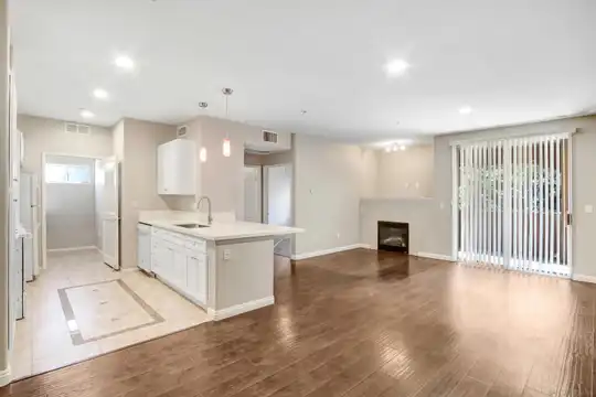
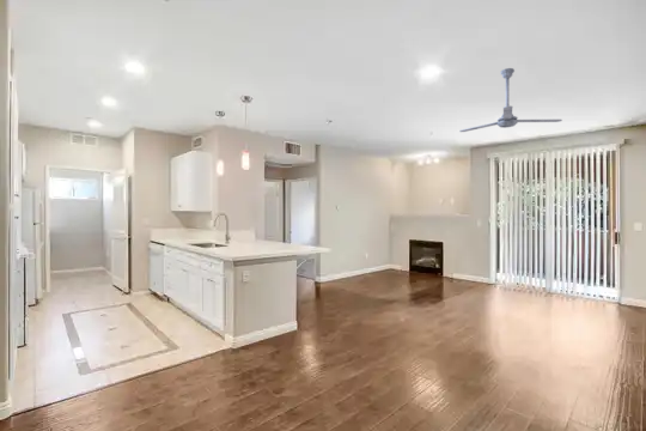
+ ceiling fan (507, 93)
